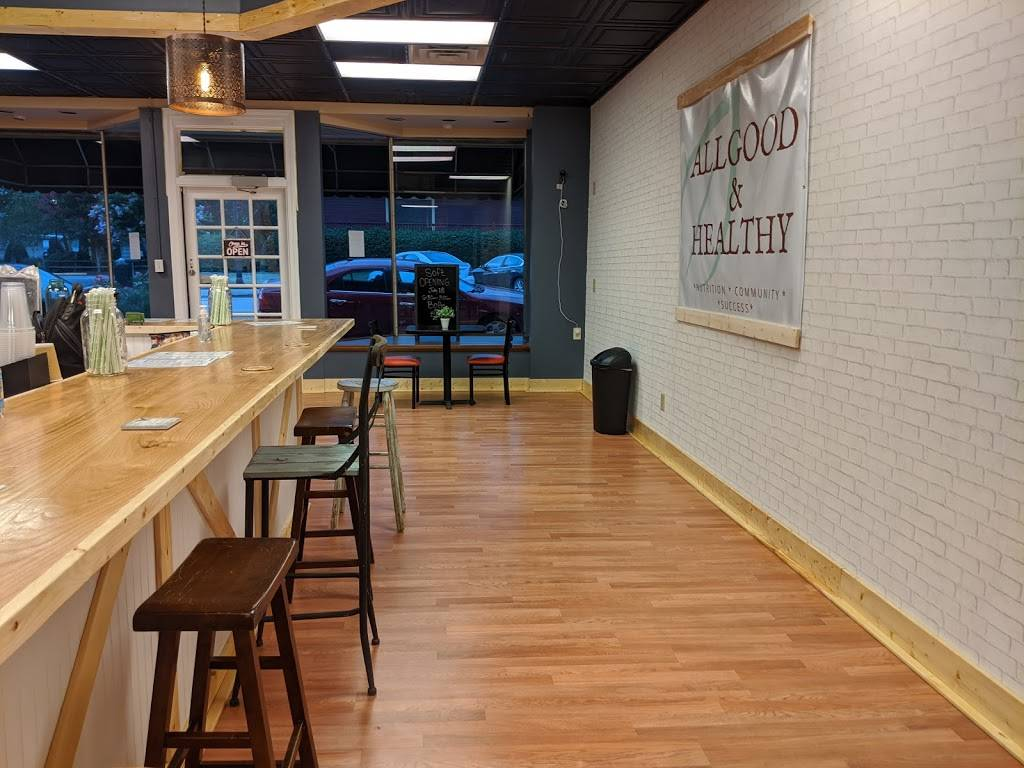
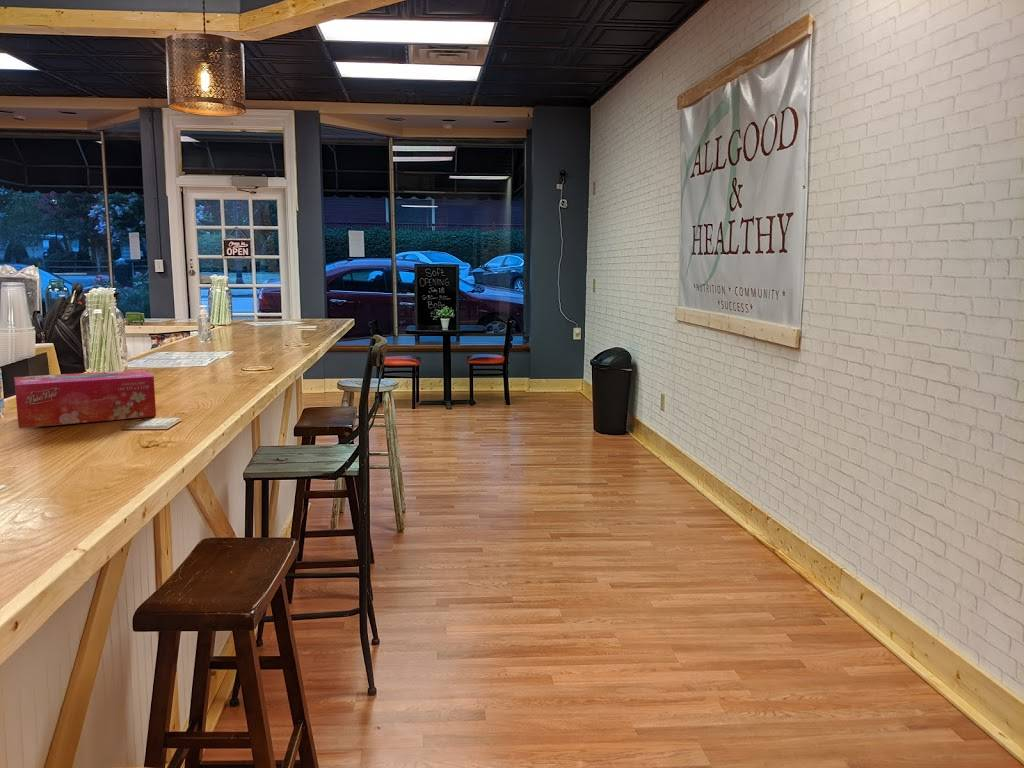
+ tissue box (85, 396)
